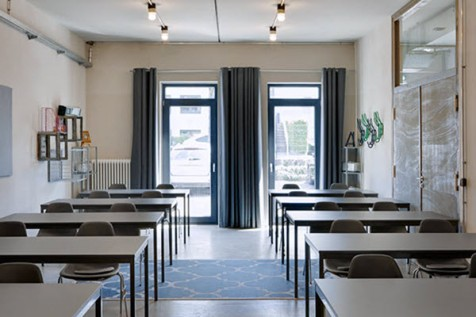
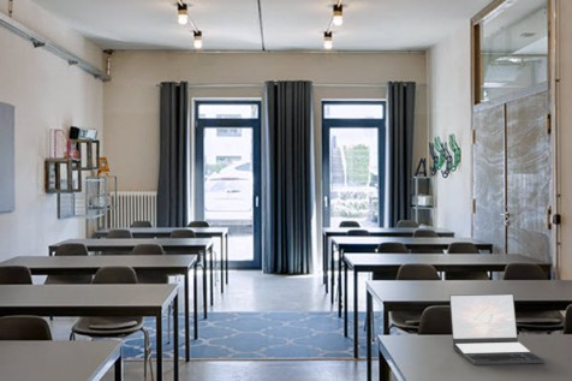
+ laptop (494, 327)
